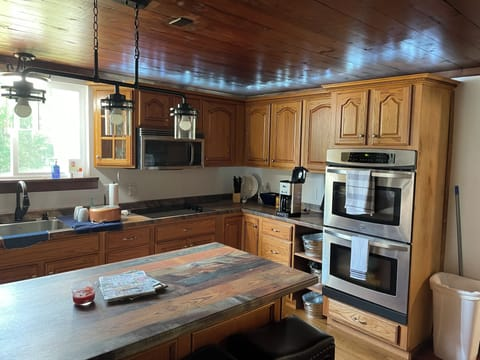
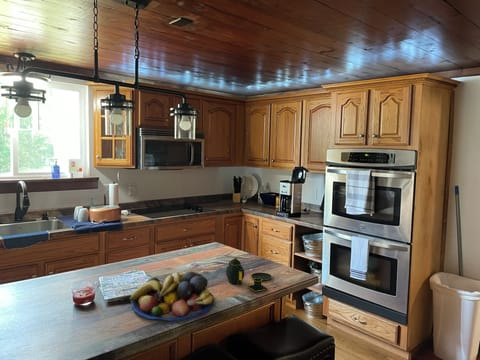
+ teapot (254, 273)
+ fruit bowl (173, 288)
